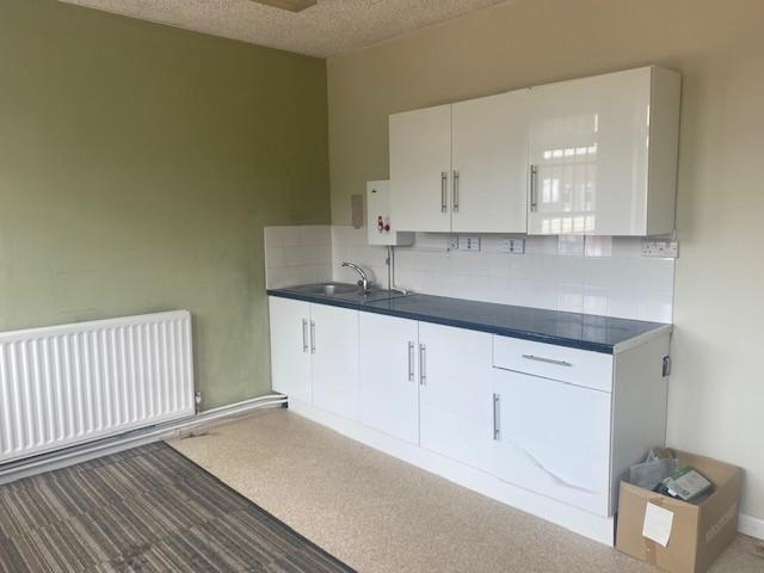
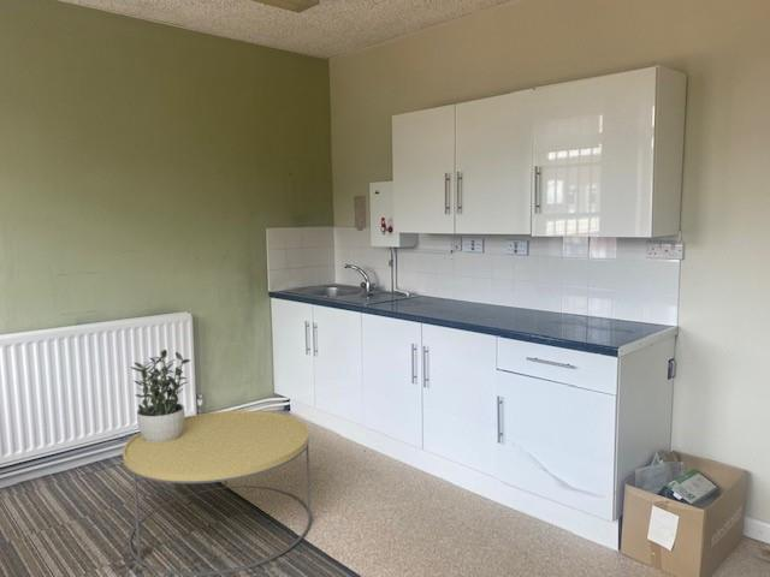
+ coffee table (220, 481)
+ potted plant (162, 392)
